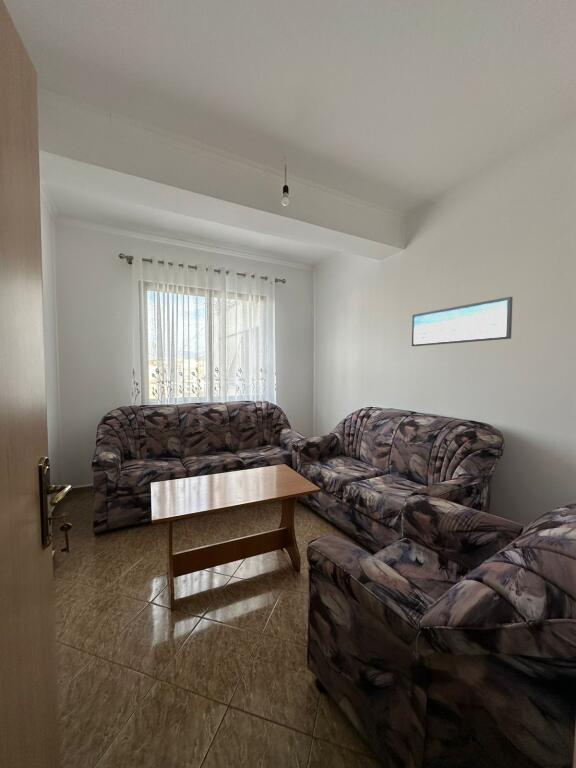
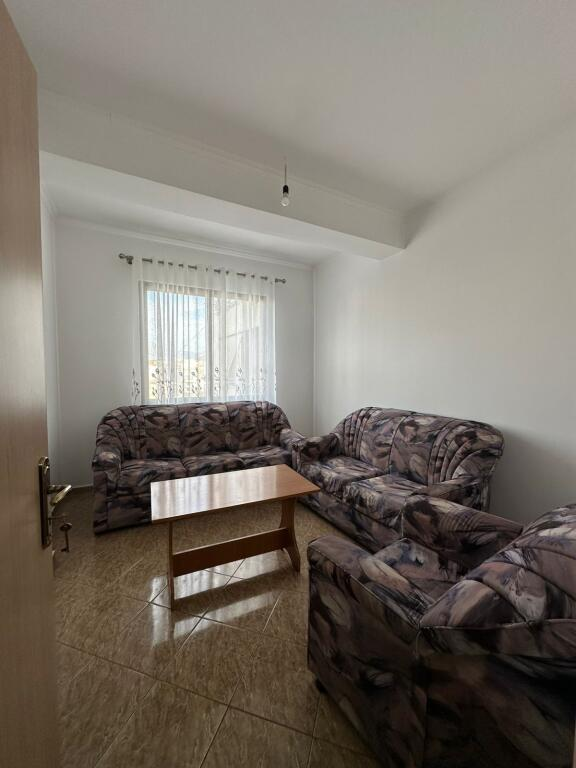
- wall art (455, 325)
